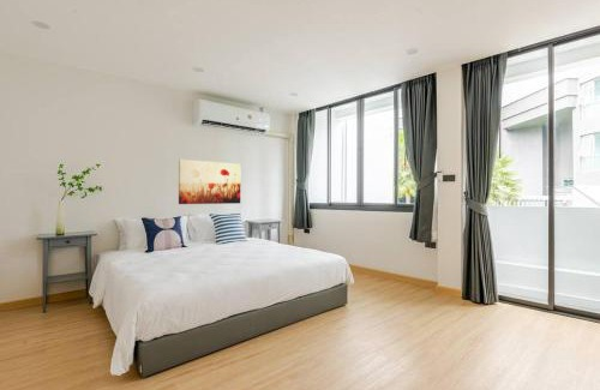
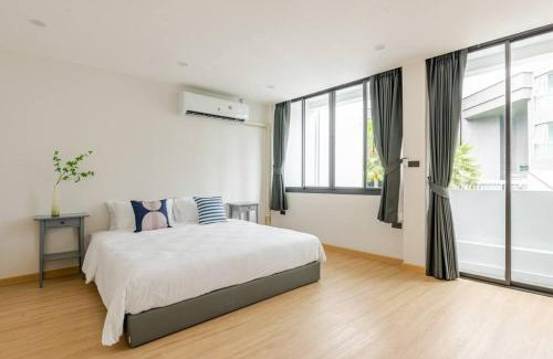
- wall art (211, 182)
